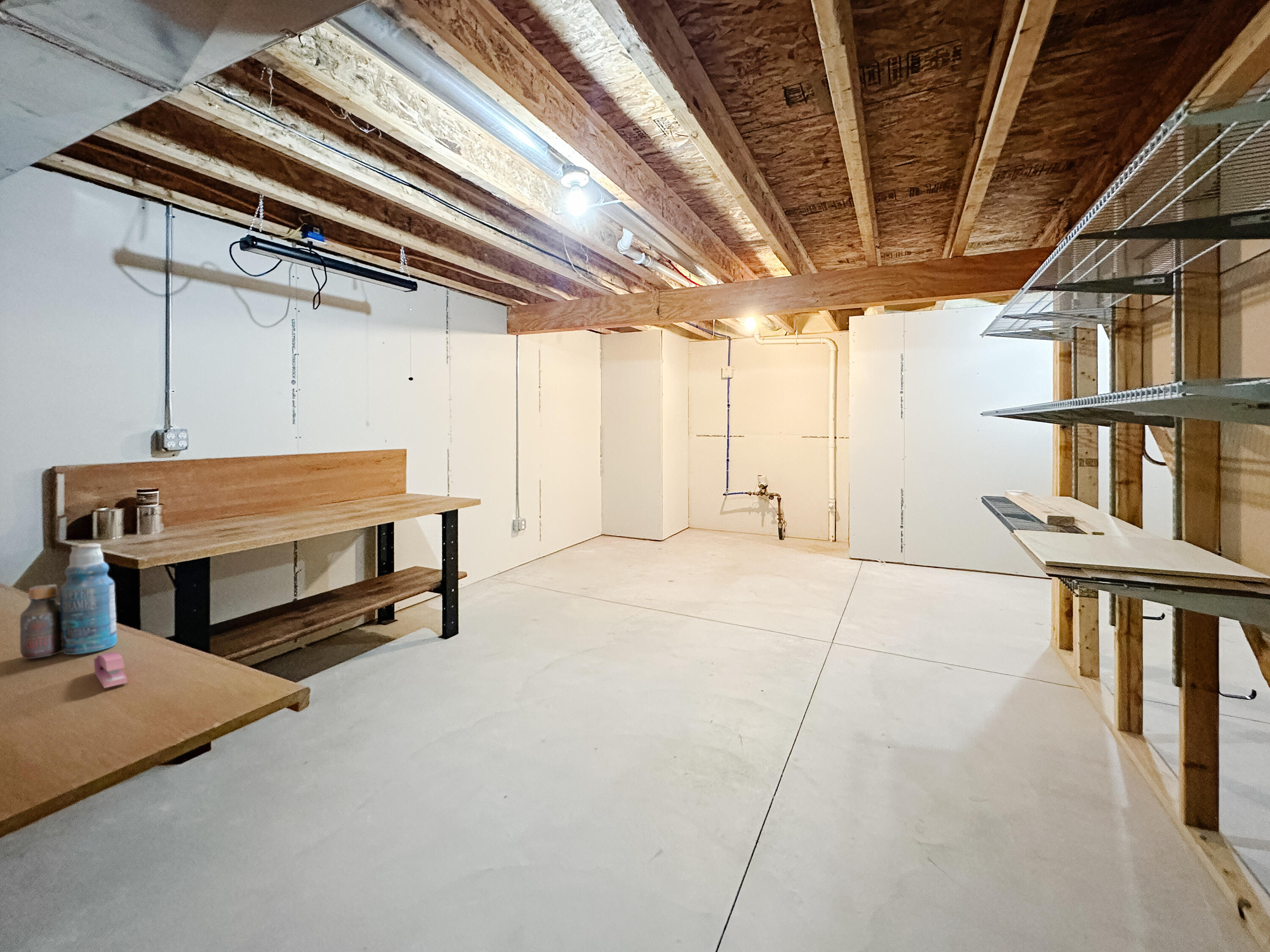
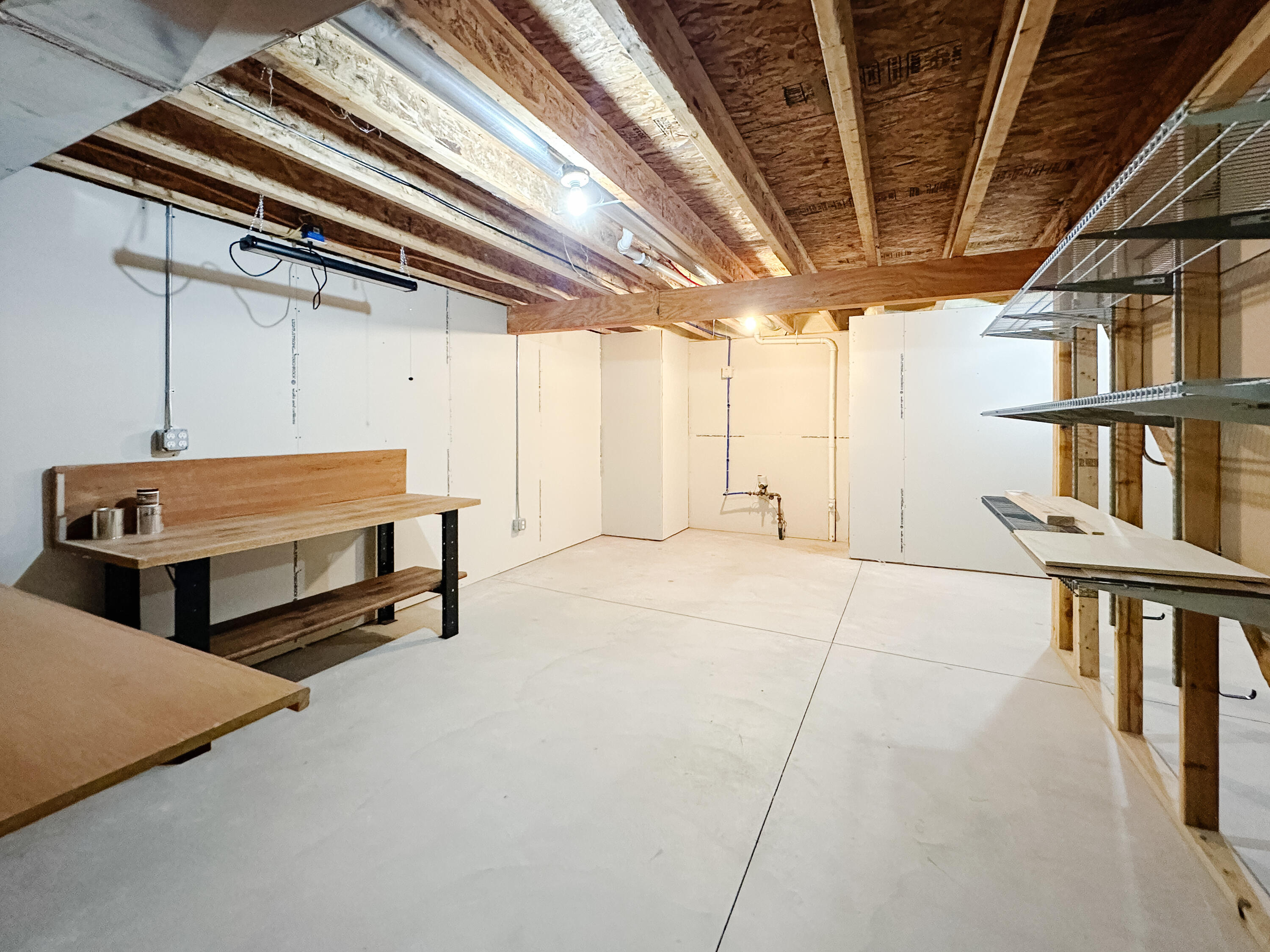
- stapler (110, 666)
- bottle (70, 597)
